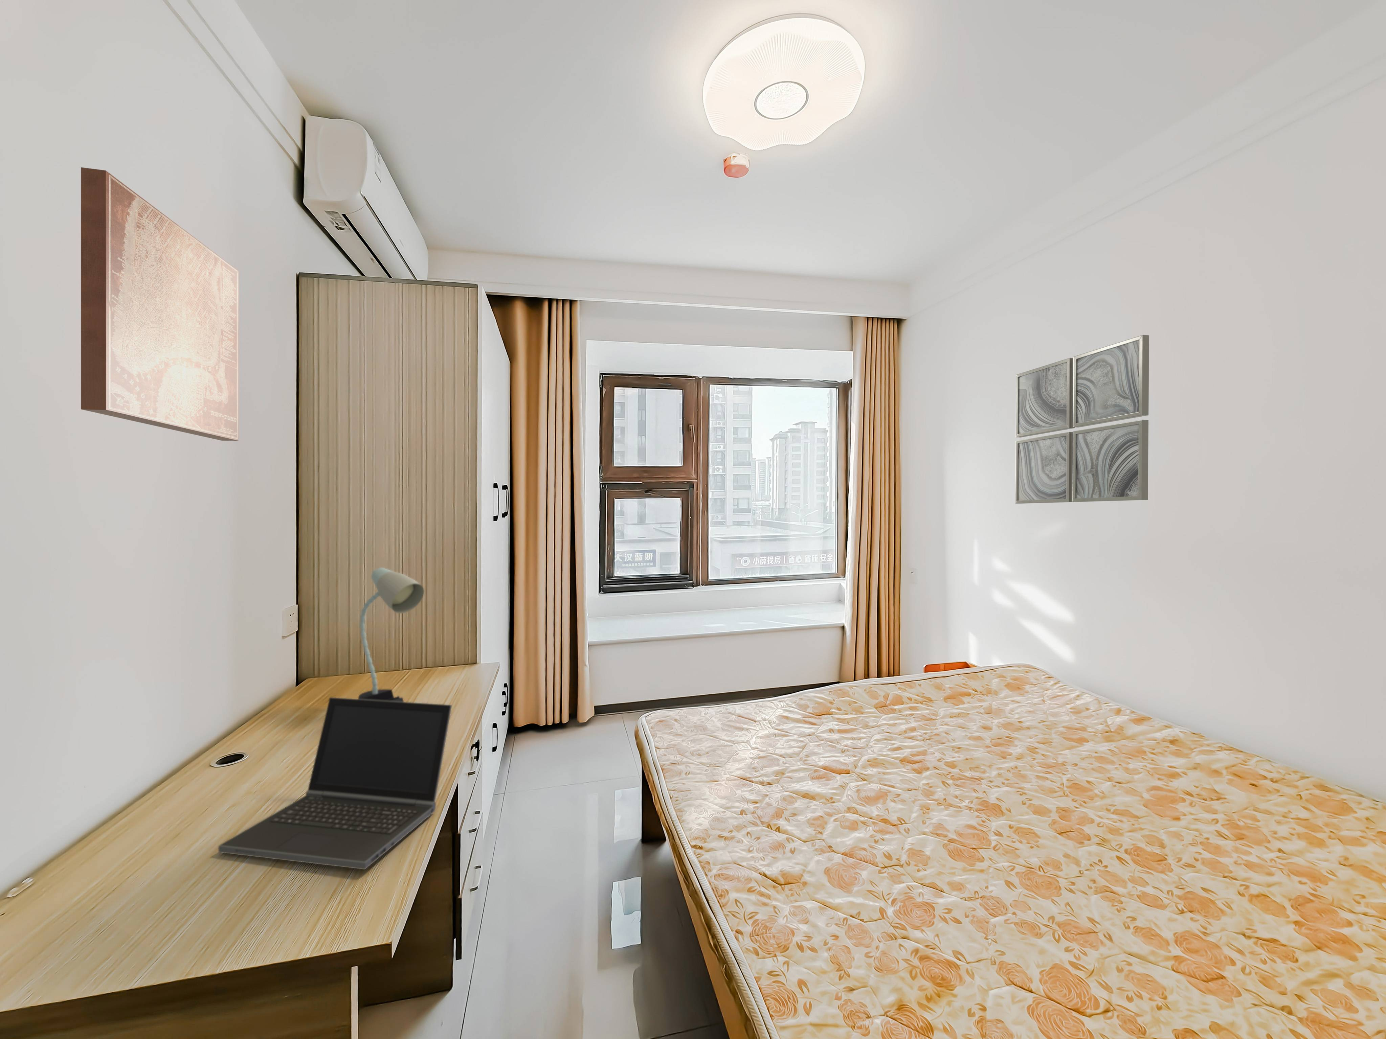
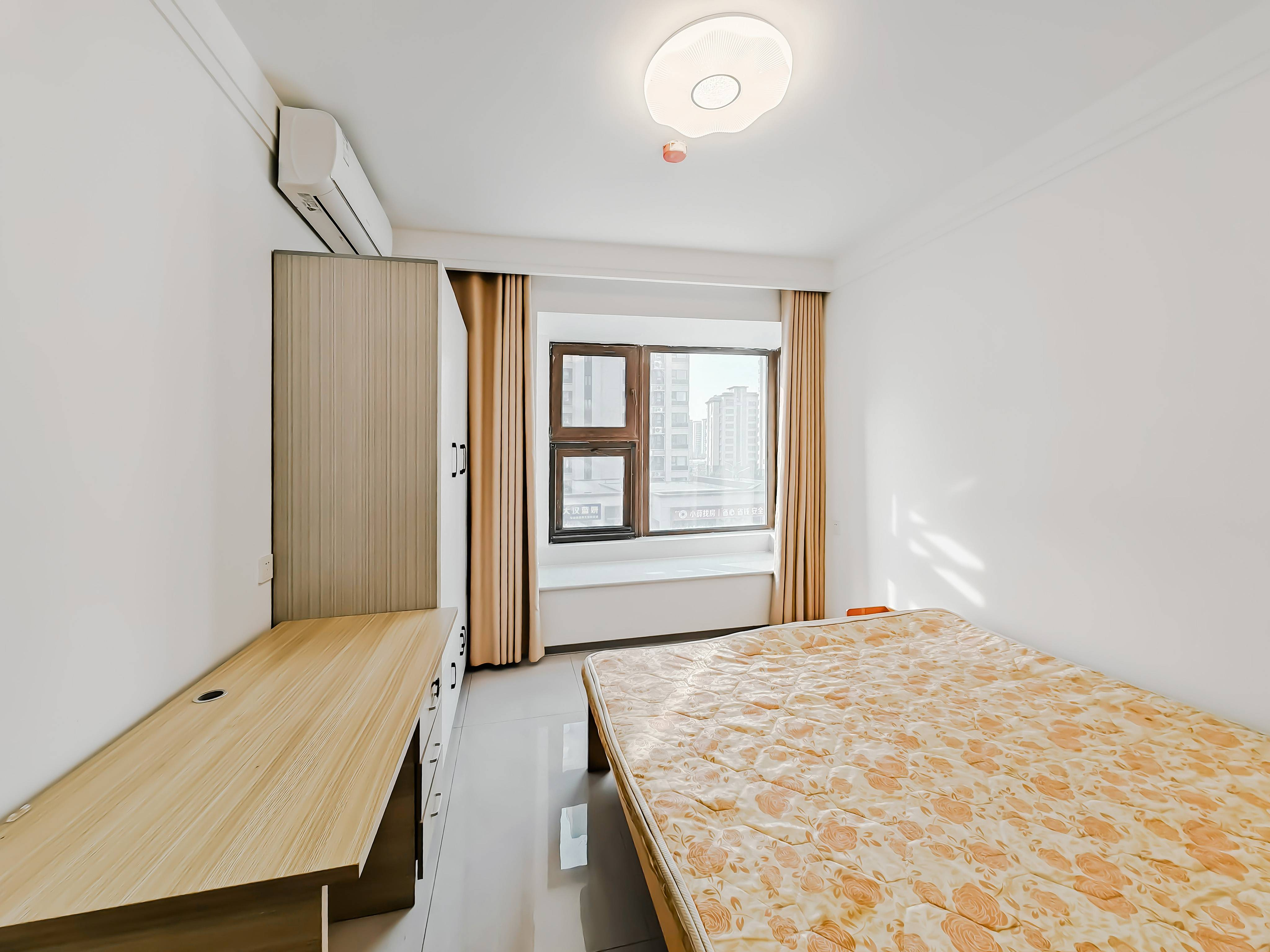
- laptop computer (346, 772)
- wall art (174, 327)
- desk lamp (368, 645)
- wall art (1073, 428)
